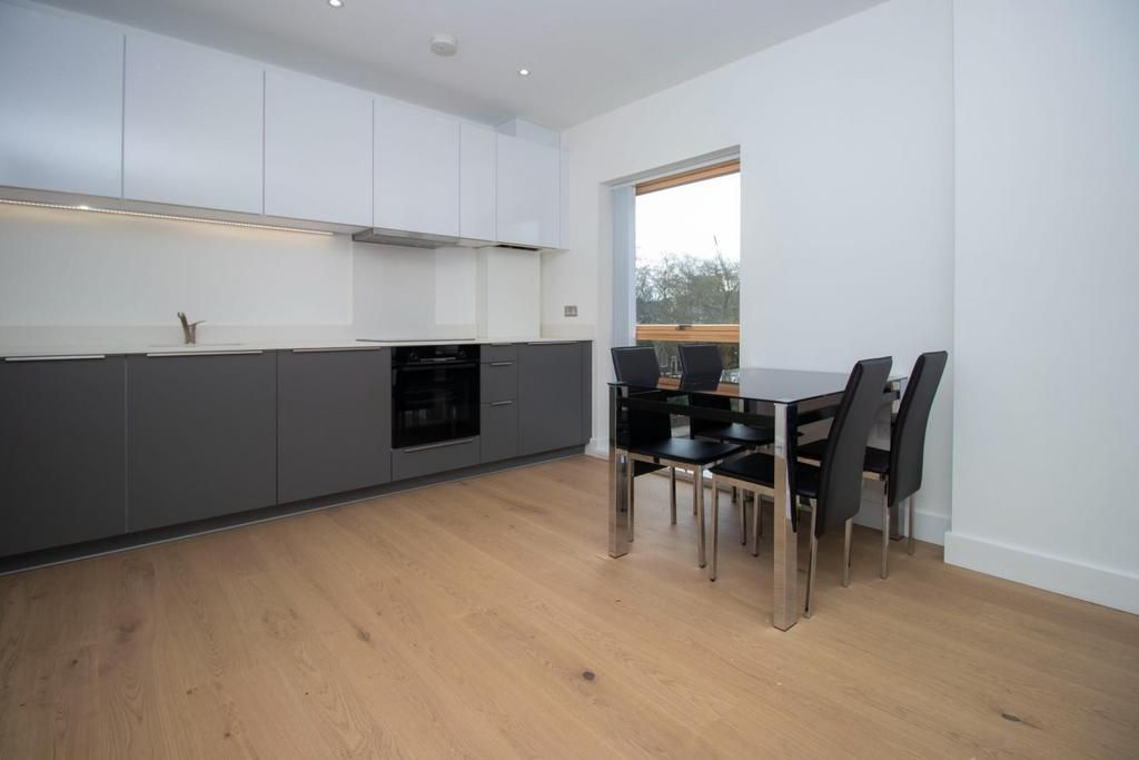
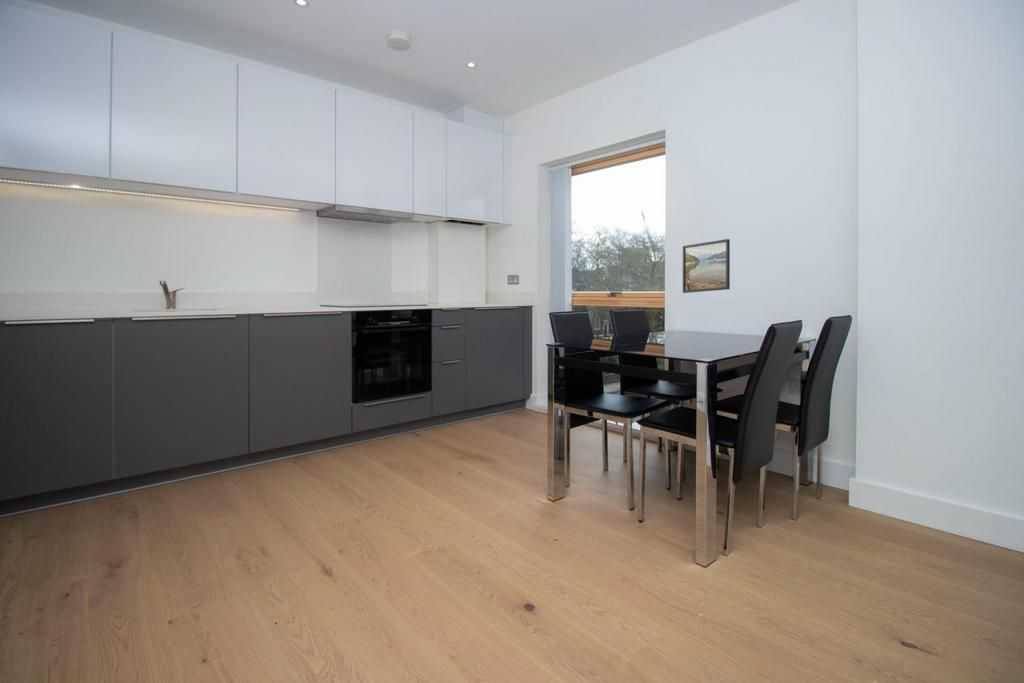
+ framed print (705, 266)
